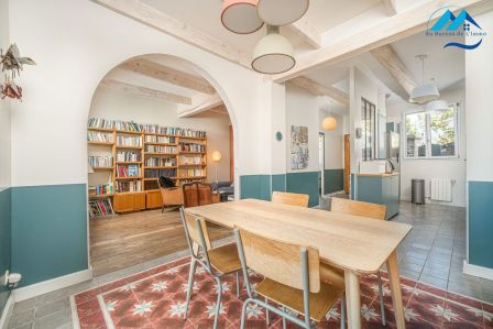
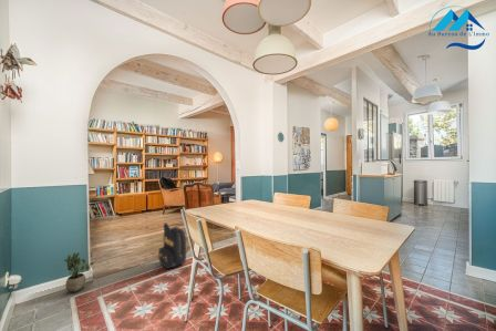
+ potted plant (78, 270)
+ backpack (175, 244)
